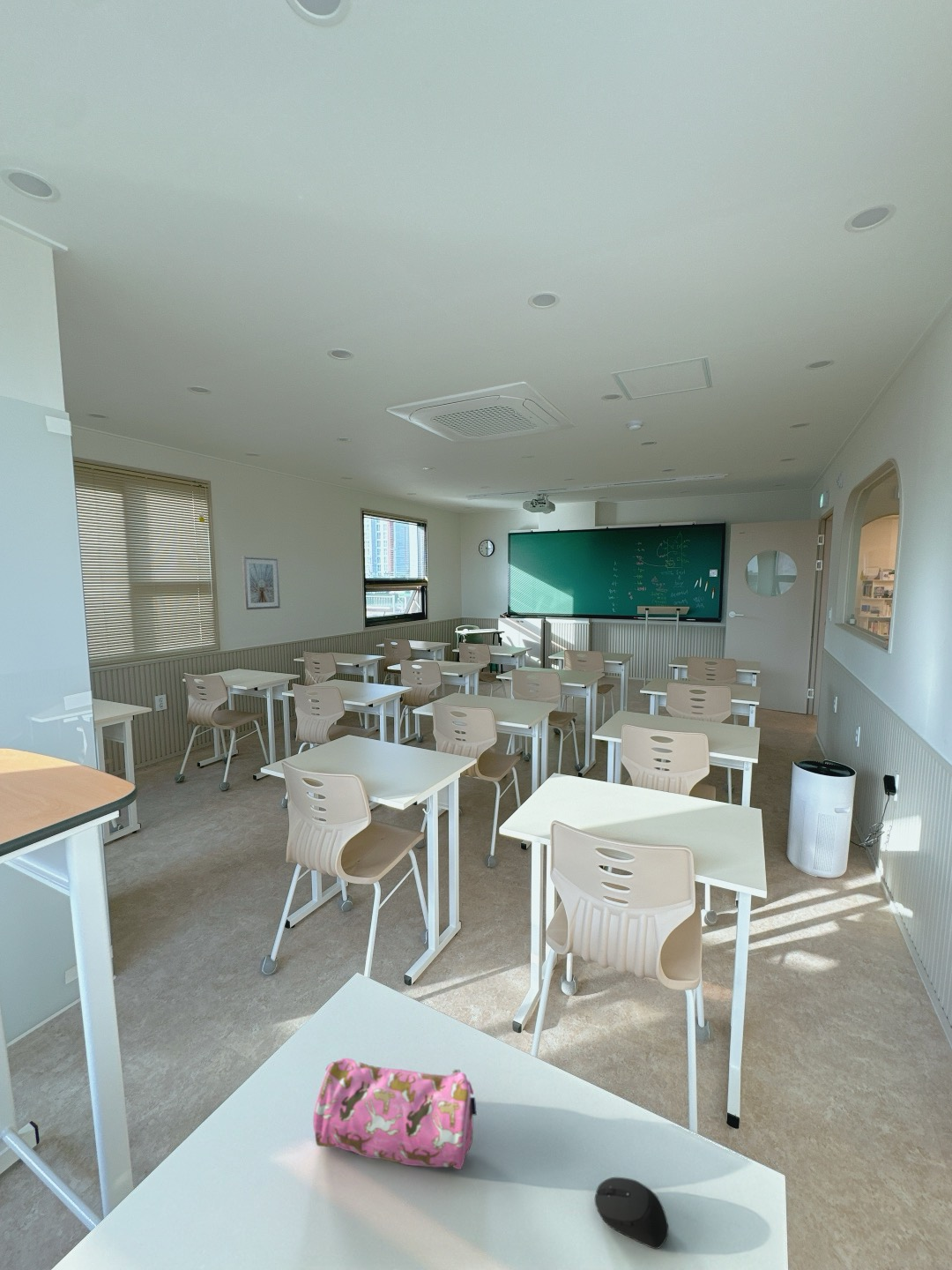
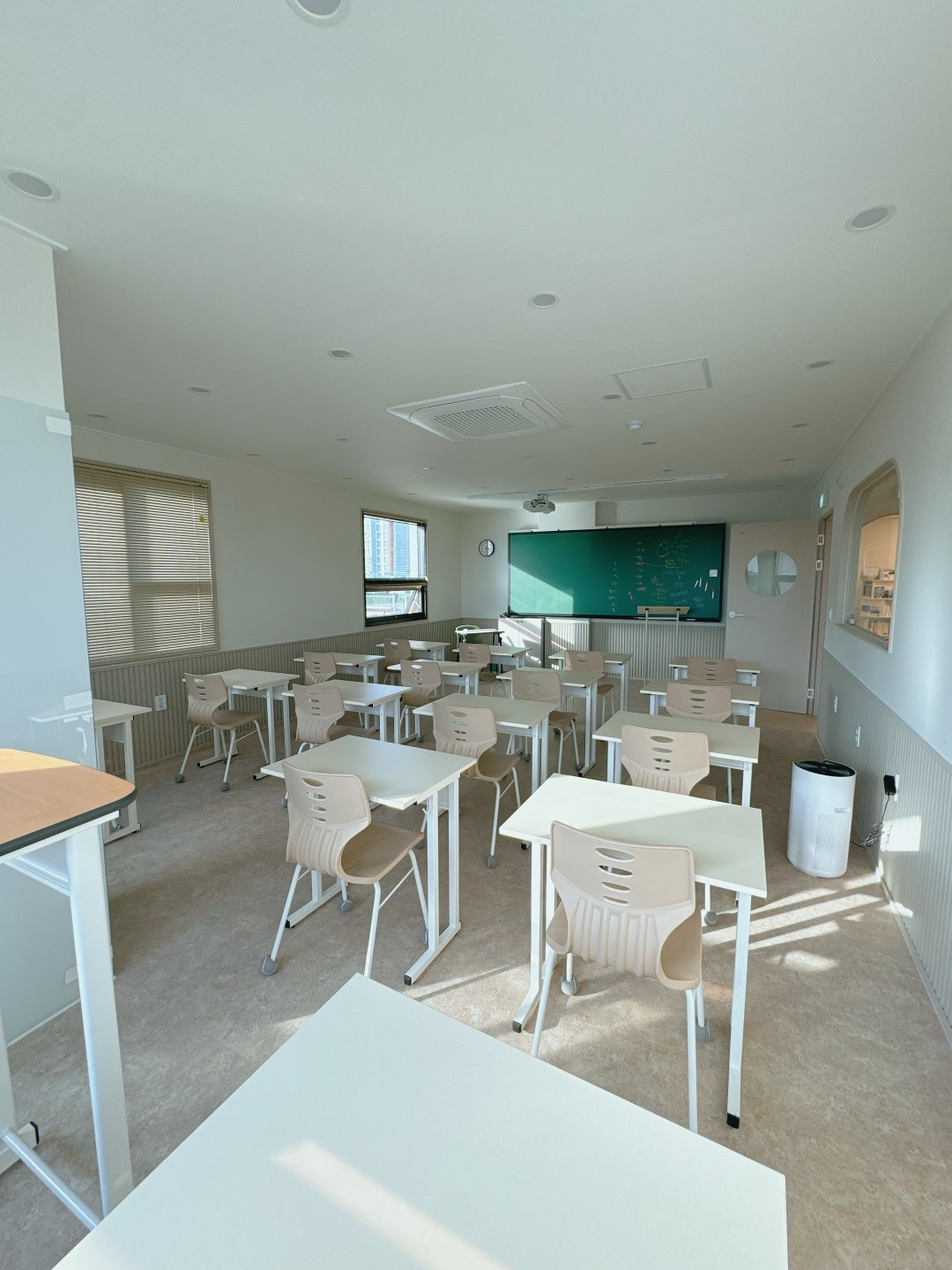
- computer mouse (630, 1206)
- pencil case (394, 1109)
- picture frame (262, 583)
